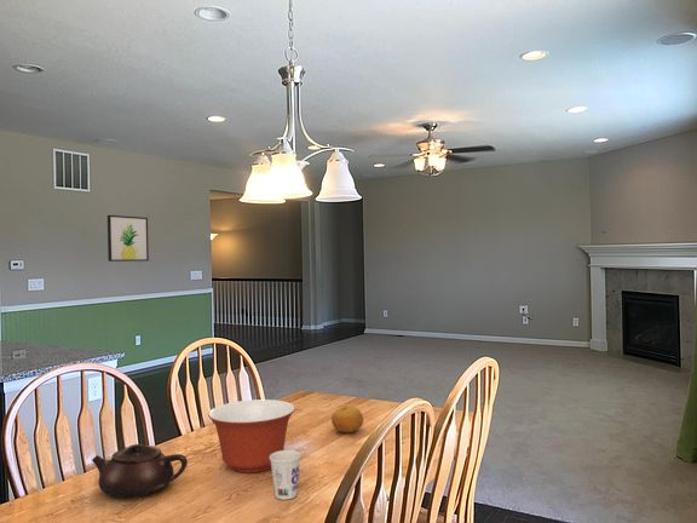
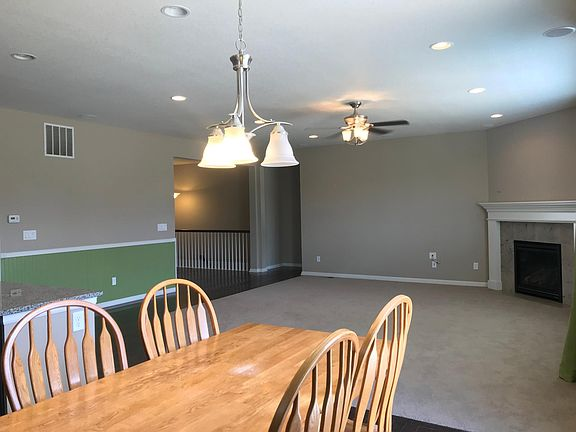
- teapot (138, 466)
- fruit (347, 419)
- wall art (128, 238)
- mixing bowl (252, 437)
- cup (286, 475)
